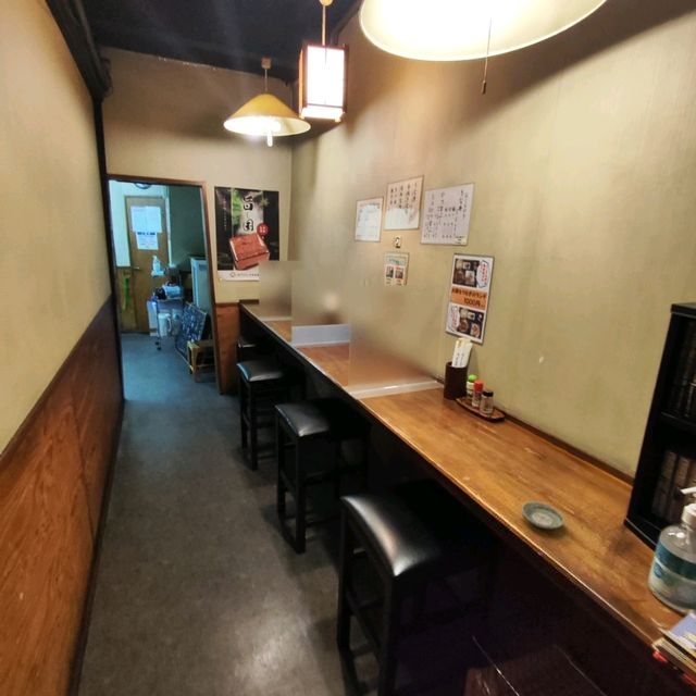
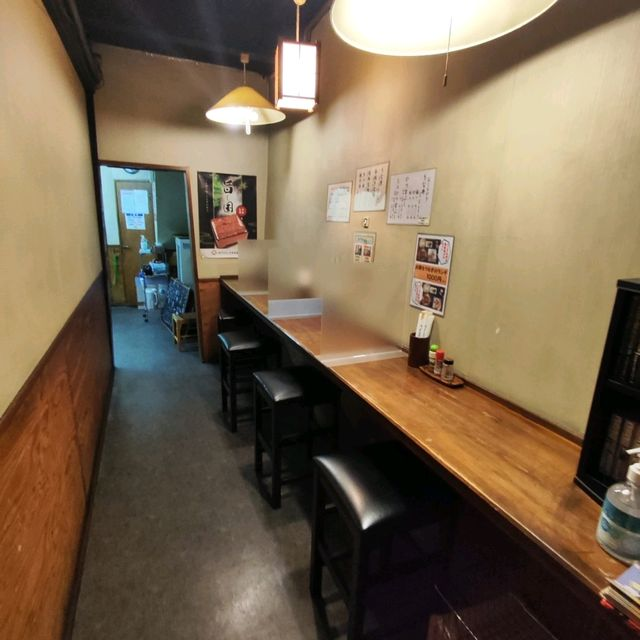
- saucer (542, 517)
